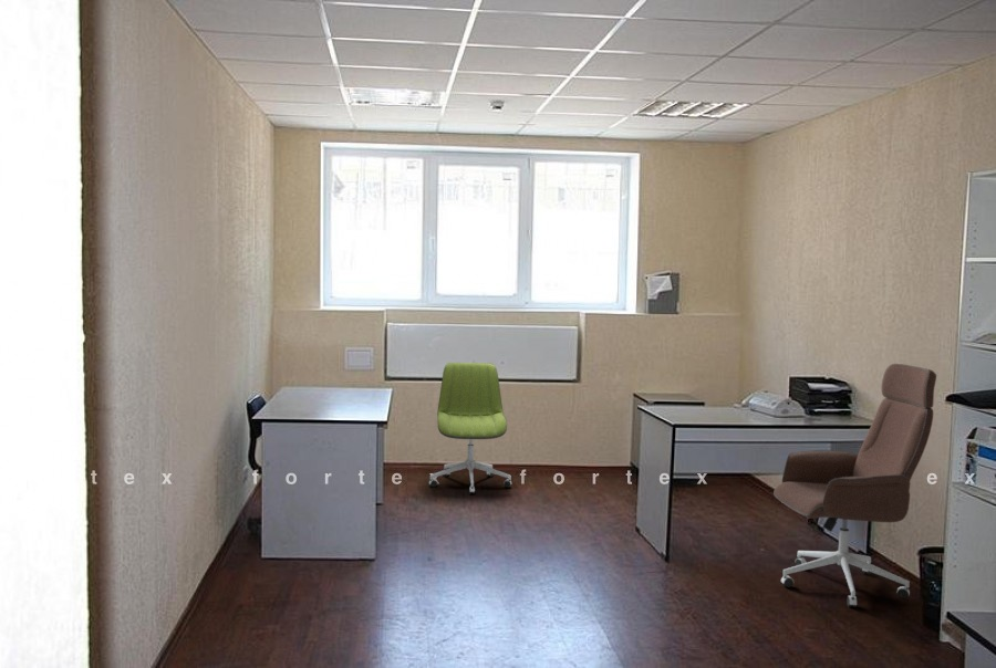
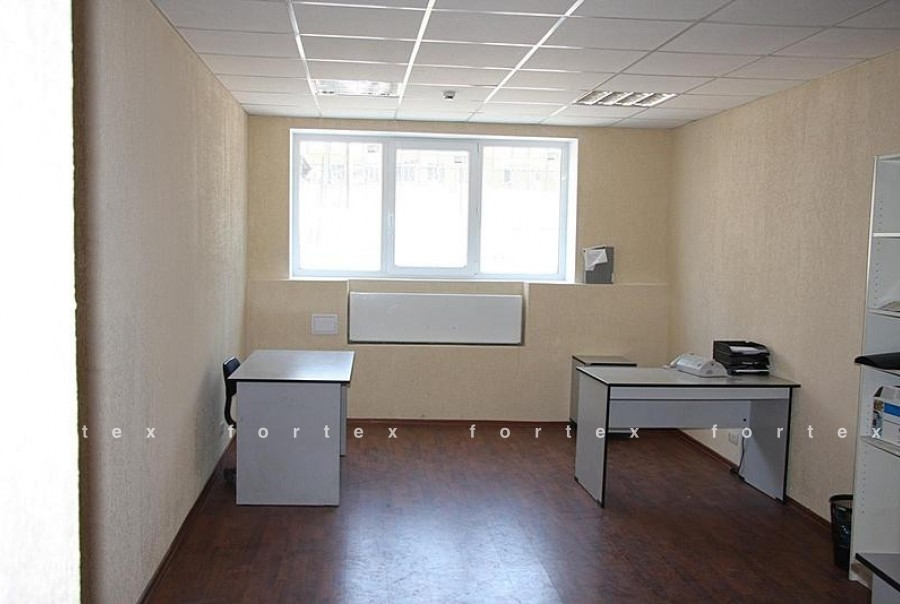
- office chair (470, 426)
- office chair (853, 477)
